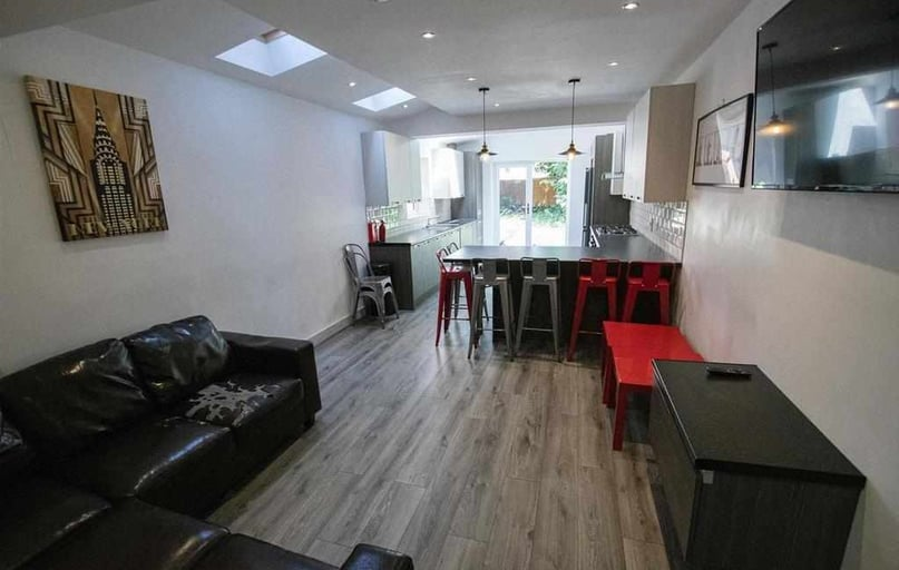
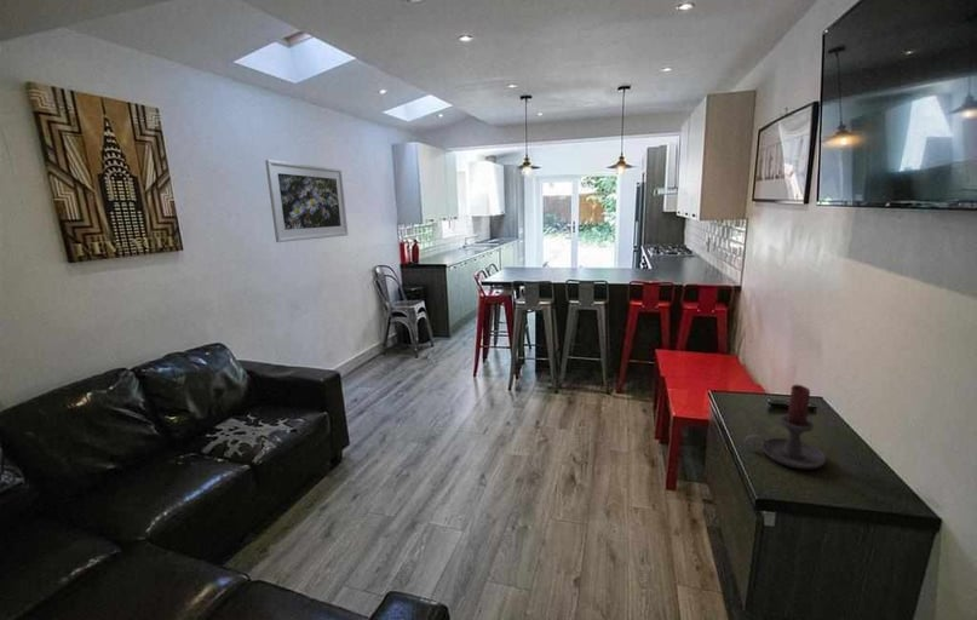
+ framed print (311, 202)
+ candle holder (787, 420)
